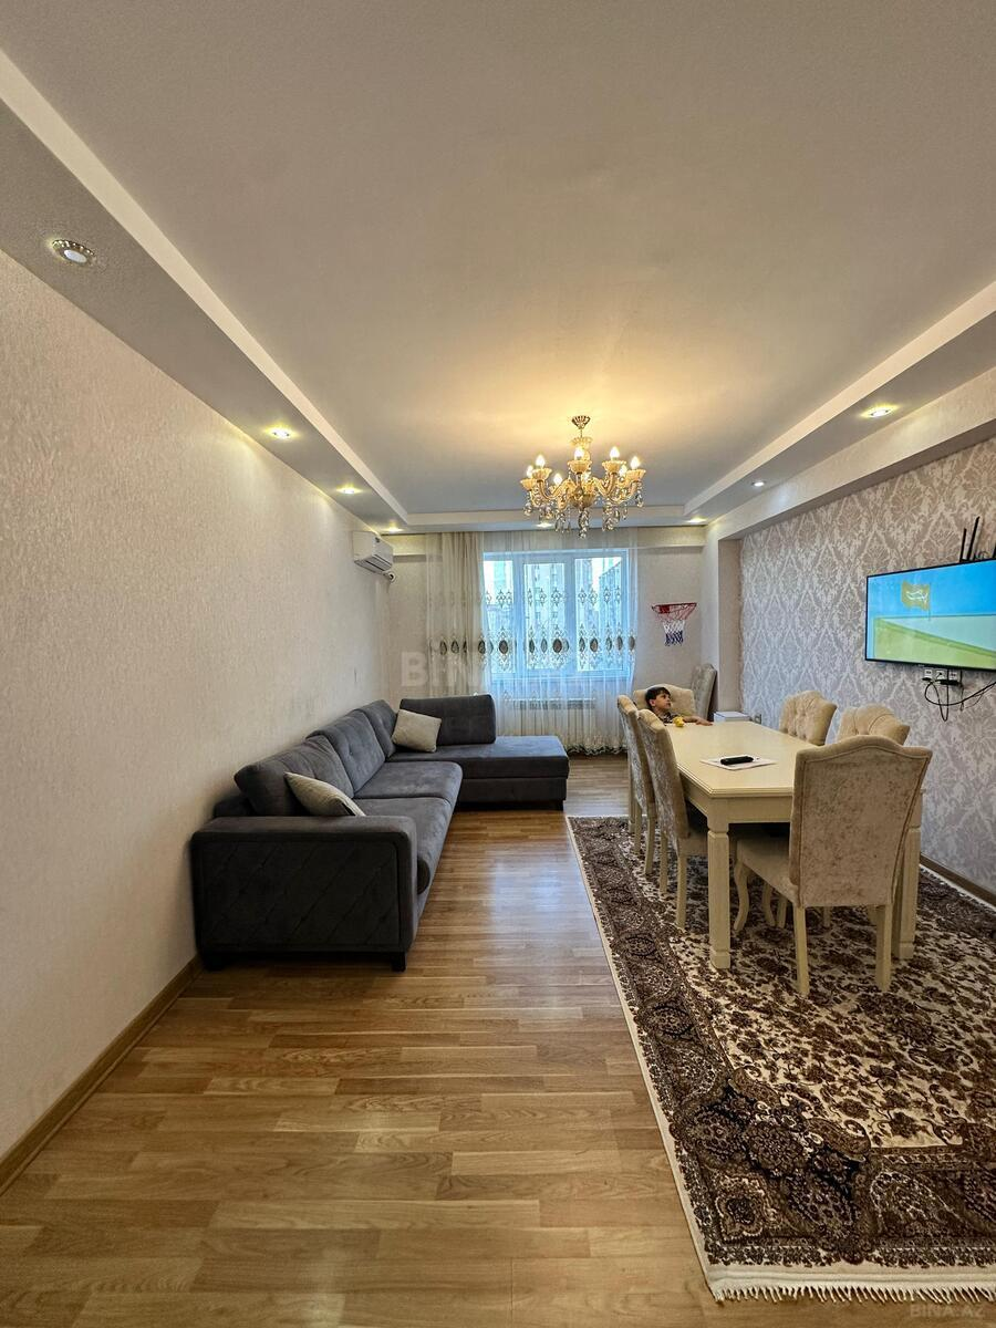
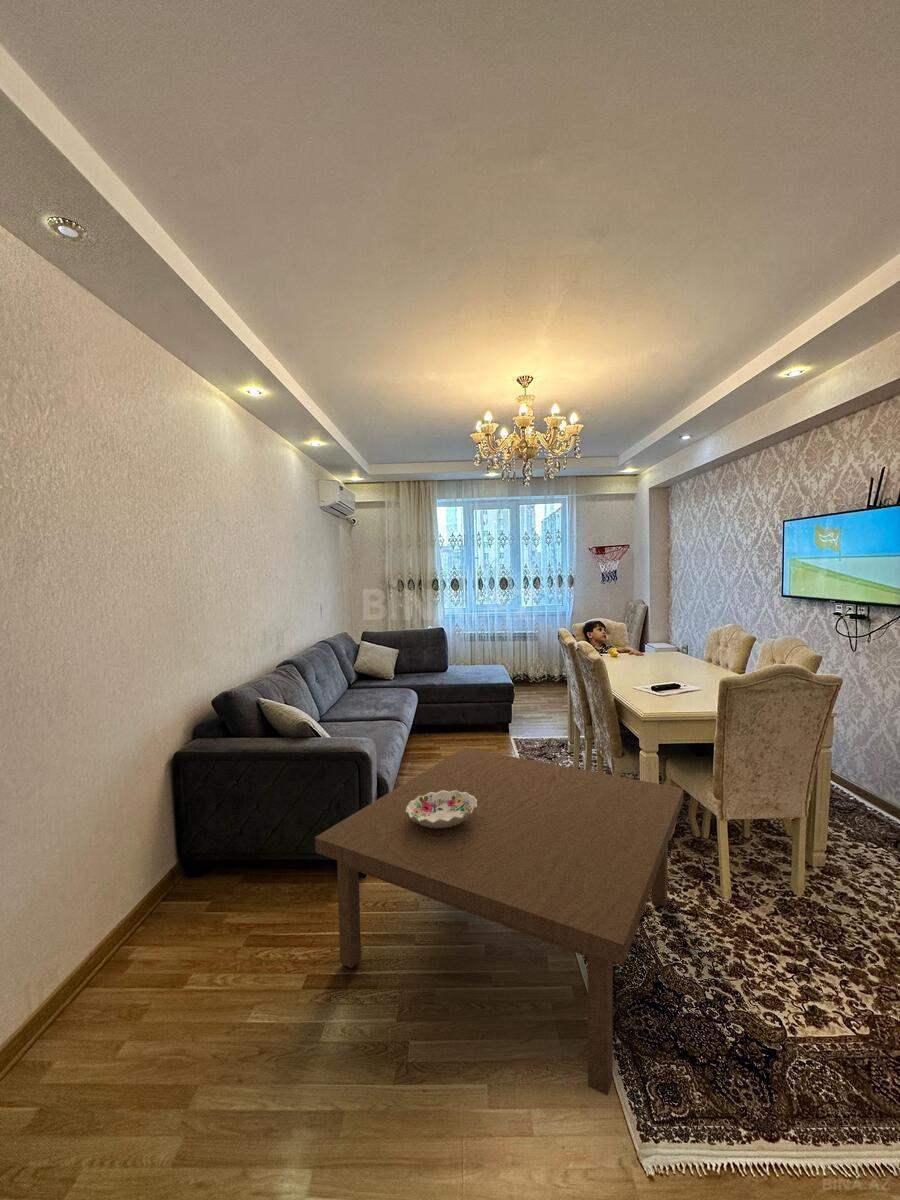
+ decorative bowl (441, 810)
+ coffee table (515, 870)
